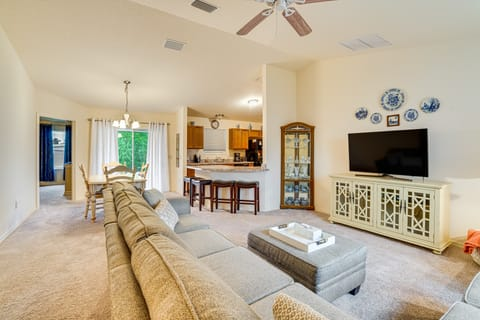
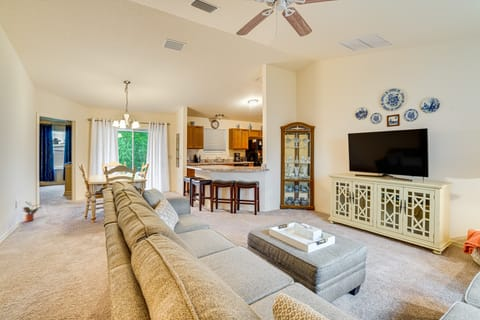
+ potted plant (32, 210)
